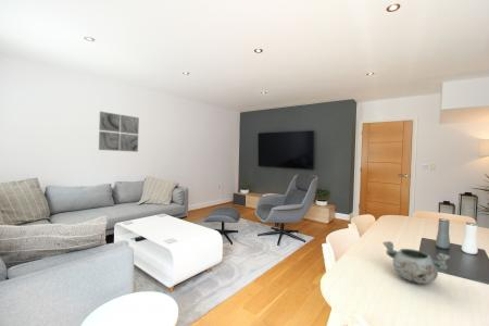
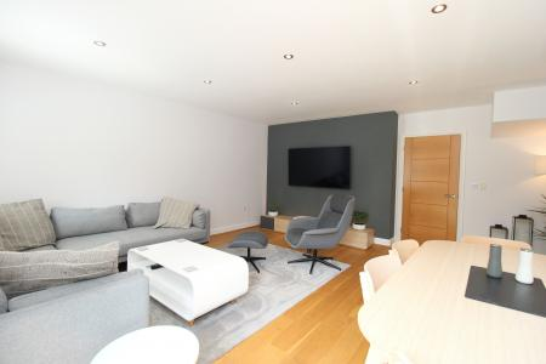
- wall art (118, 131)
- decorative bowl (413, 262)
